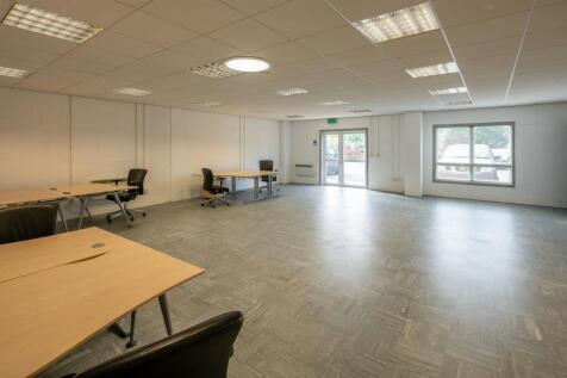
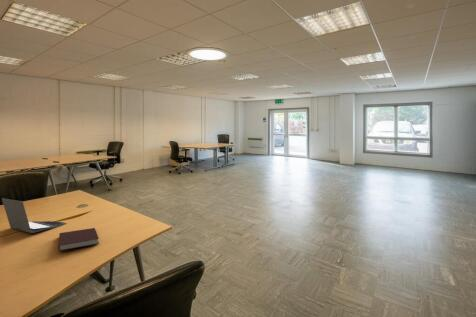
+ laptop (26, 215)
+ notebook (78, 238)
